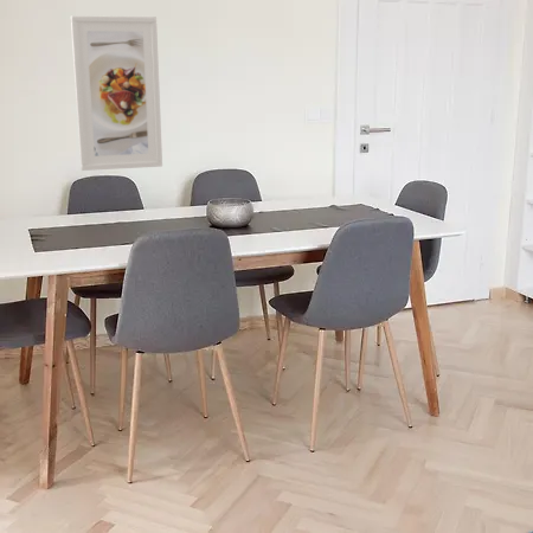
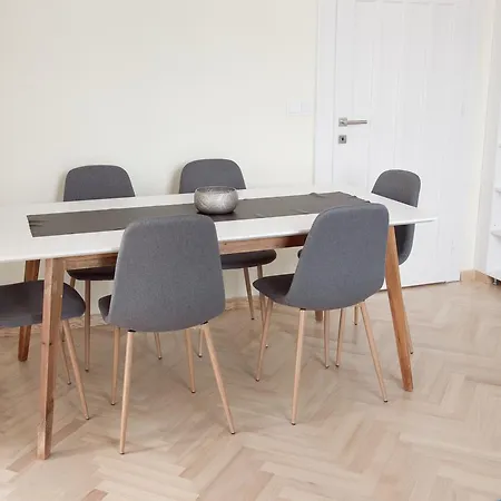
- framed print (117, 94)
